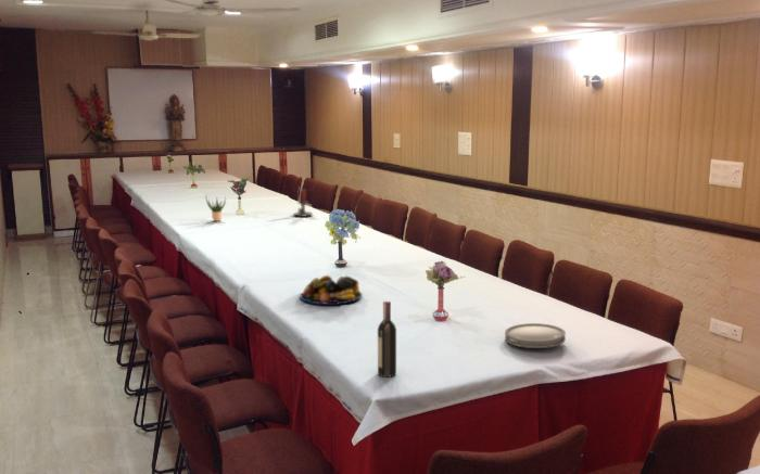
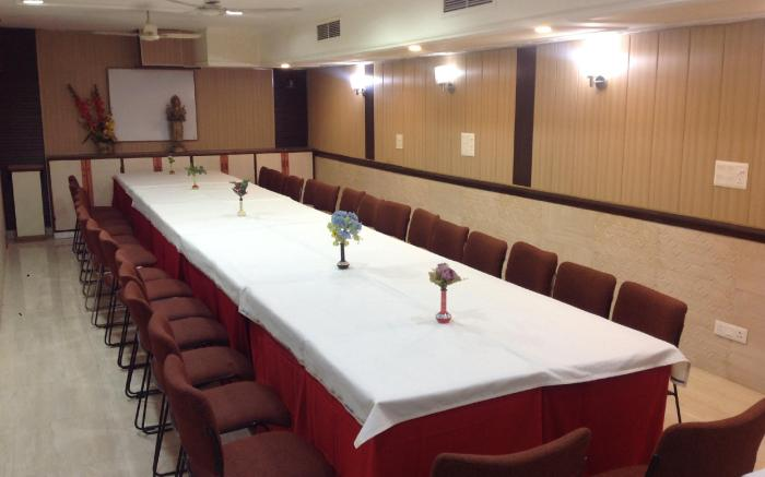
- wine bottle (387, 337)
- candle holder (302, 202)
- fruit bowl (330, 285)
- plate (534, 336)
- potted plant (215, 206)
